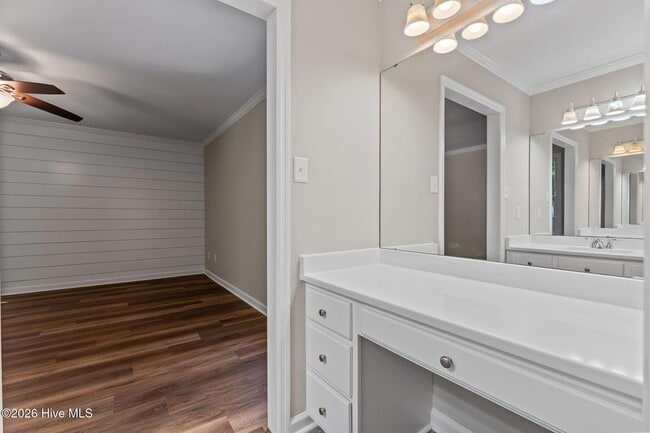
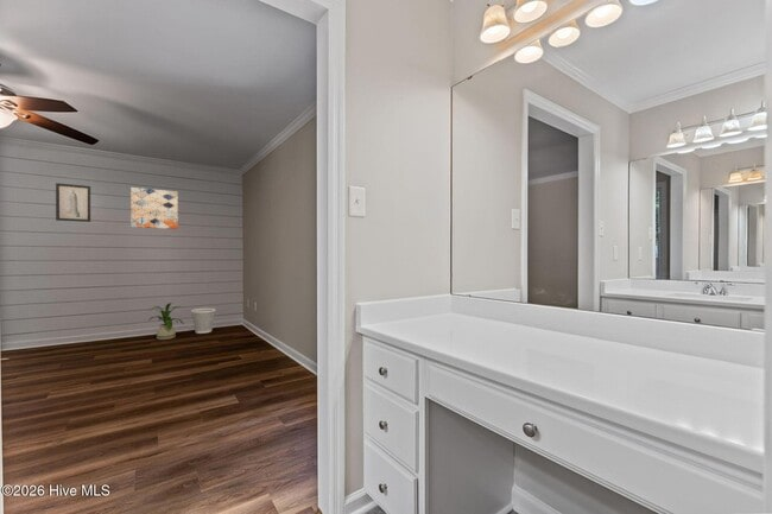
+ house plant (166, 318)
+ wastebasket (203, 321)
+ wall art (154, 208)
+ wall art (74, 203)
